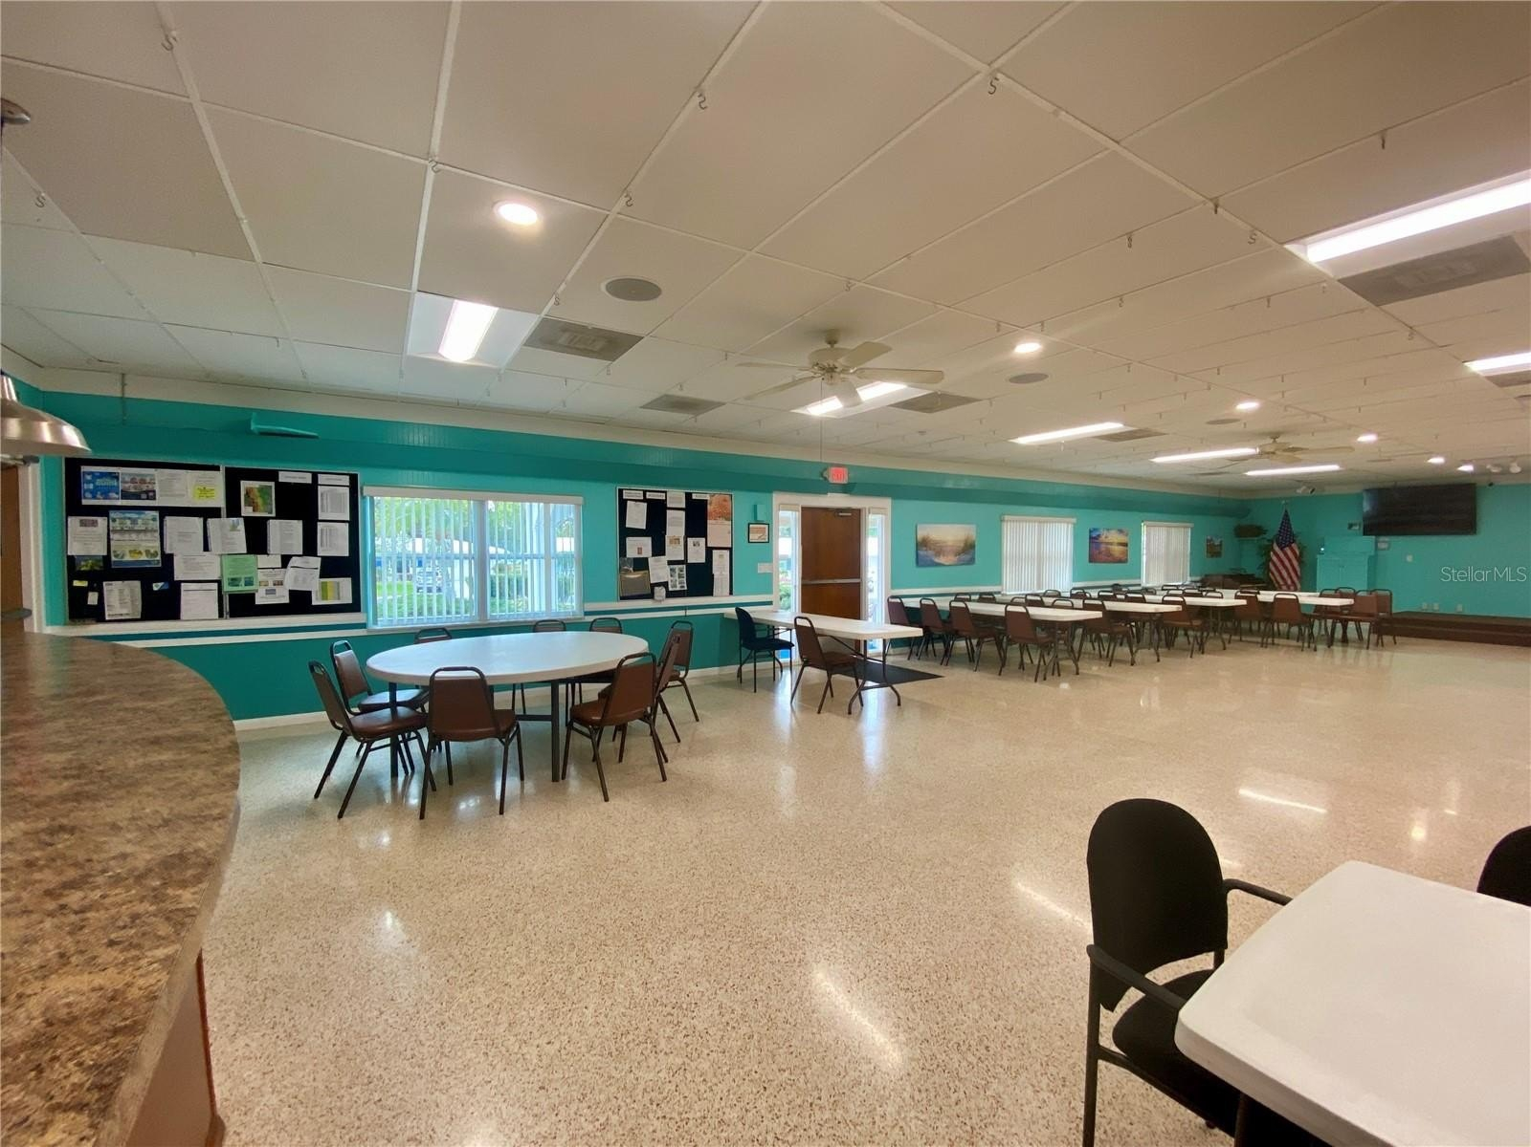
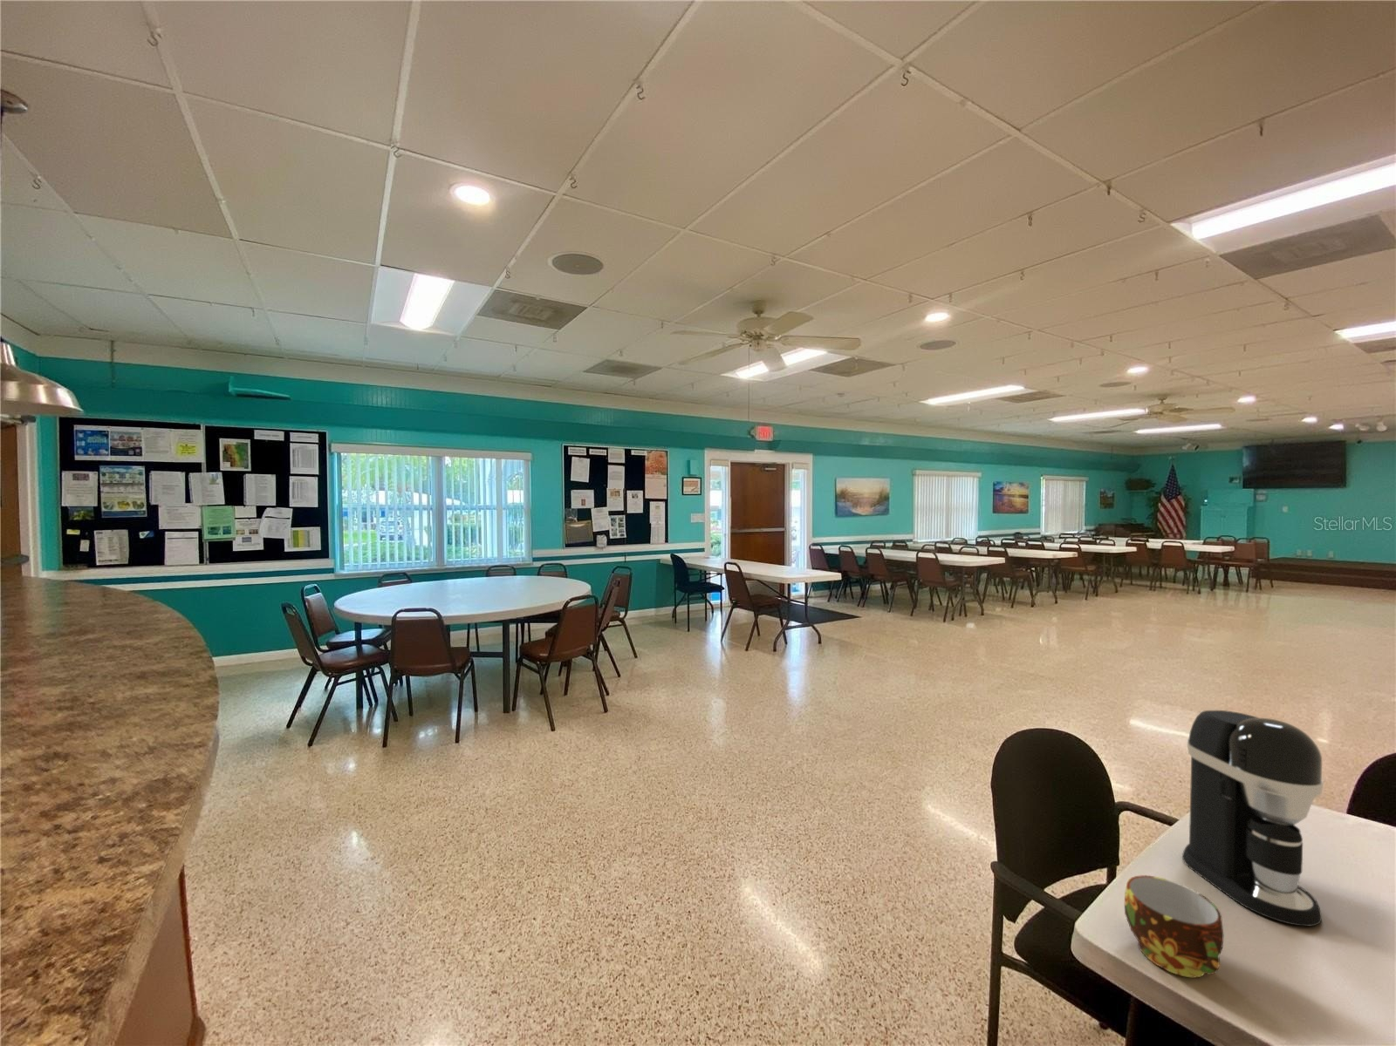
+ coffee maker (1249, 799)
+ cup (1177, 931)
